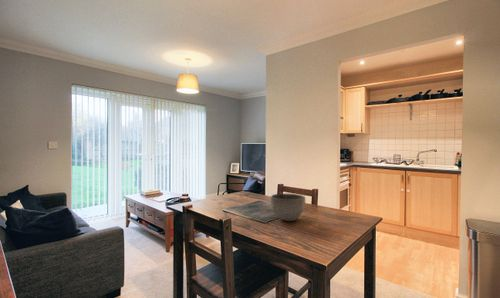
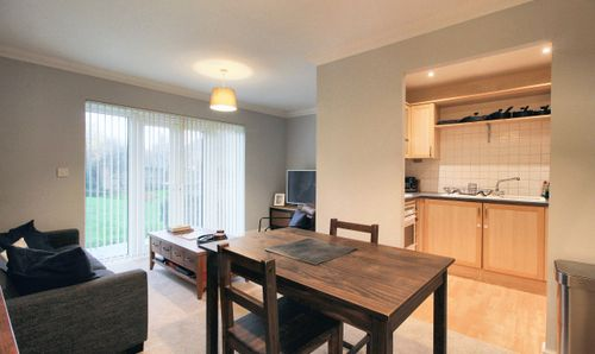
- bowl (287, 207)
